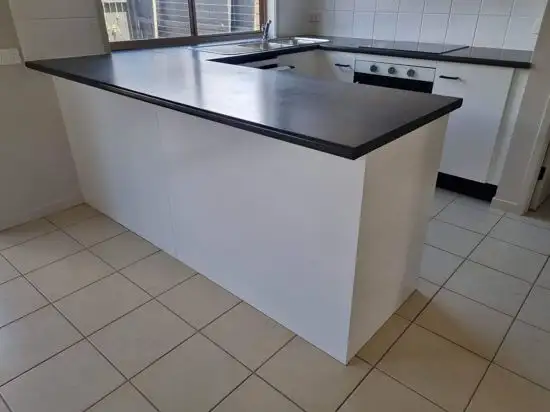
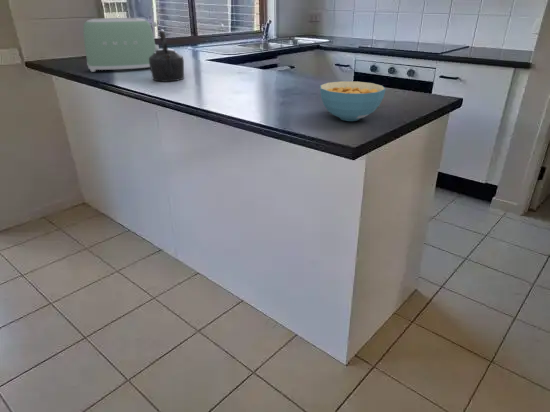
+ toaster (120, 43)
+ kettle (166, 55)
+ cereal bowl (350, 103)
